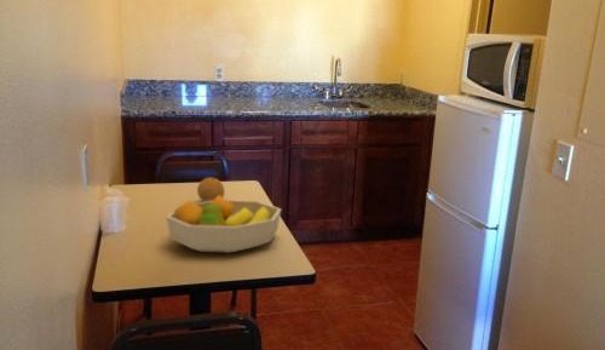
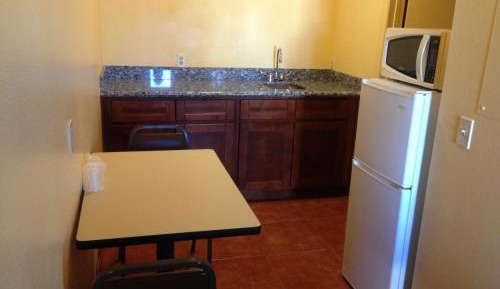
- fruit bowl (225, 220)
- fruit (211, 190)
